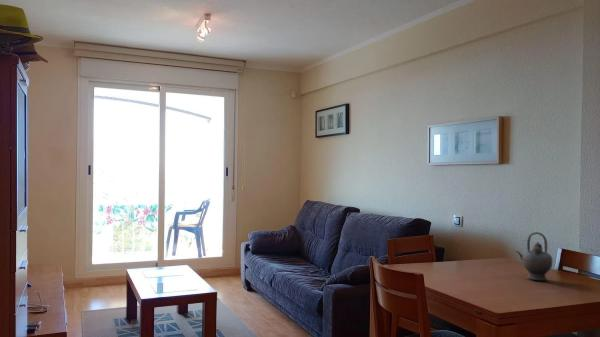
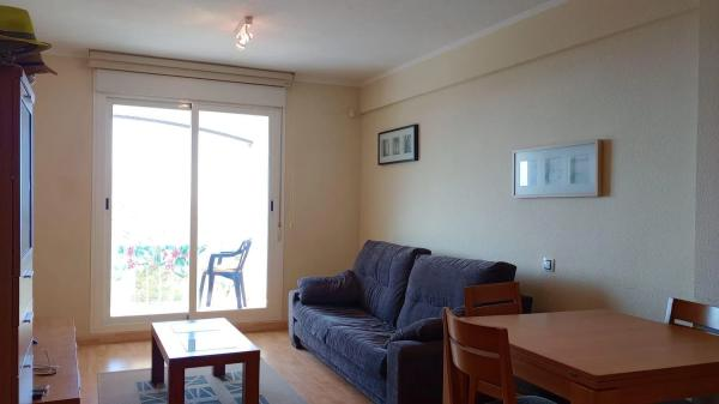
- teapot (533, 255)
